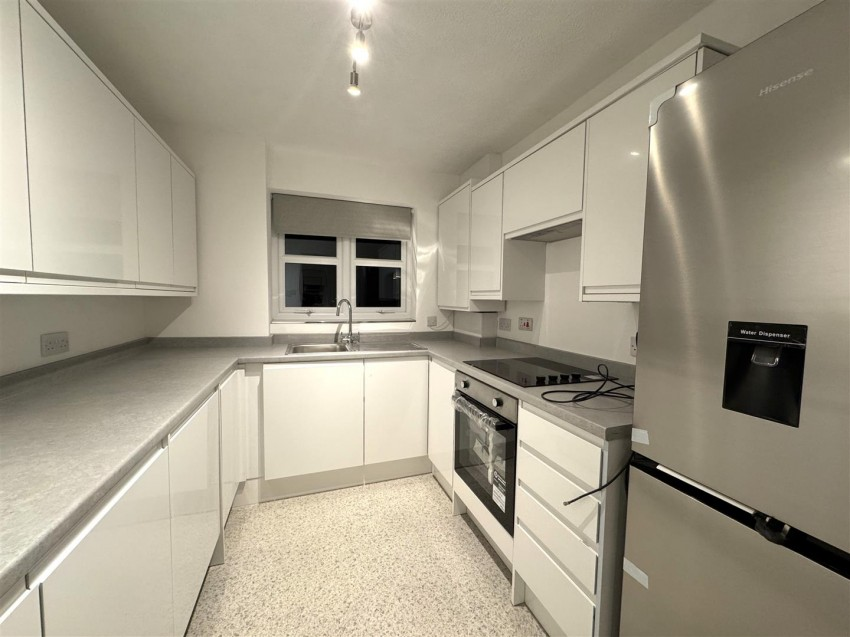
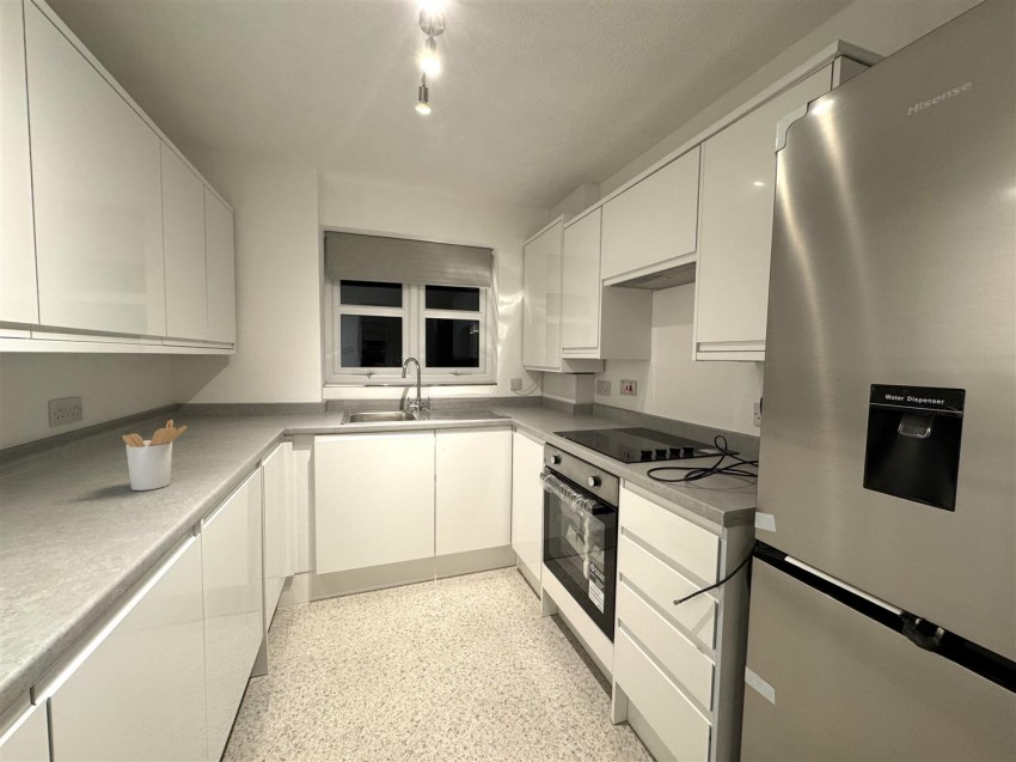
+ utensil holder (157, 455)
